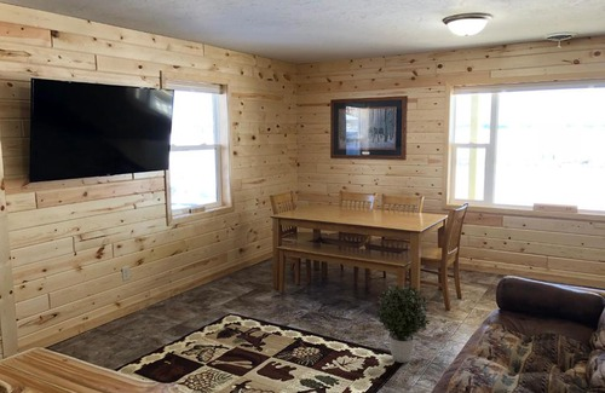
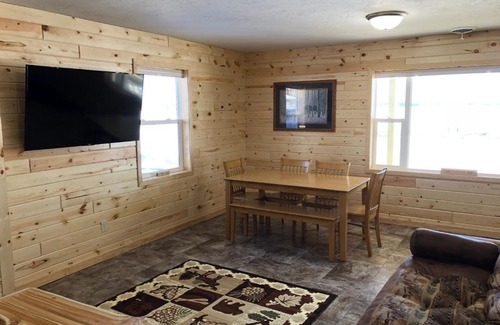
- potted plant (403, 323)
